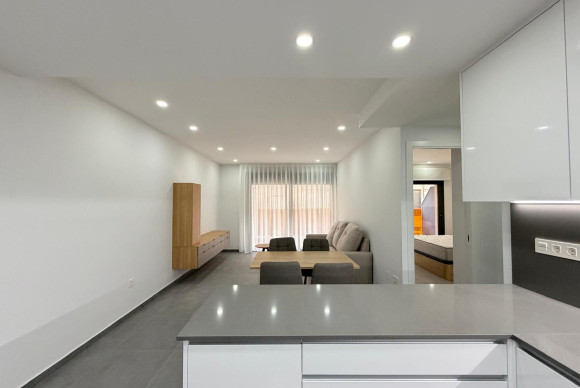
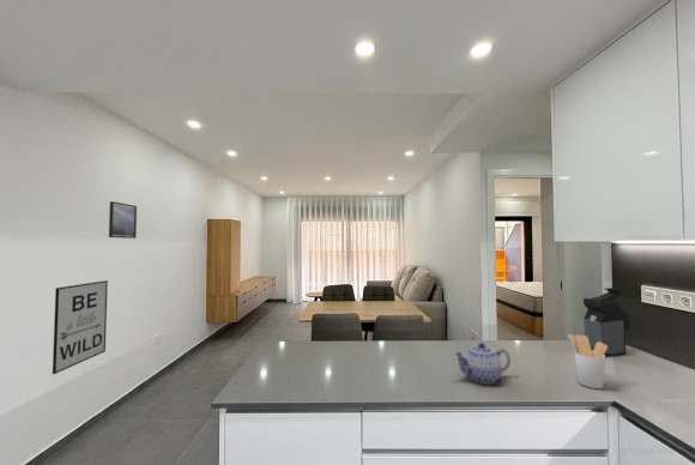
+ teapot (482, 360)
+ coffee maker (605, 320)
+ utensil holder (585, 358)
+ wall art (83, 322)
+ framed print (123, 221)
